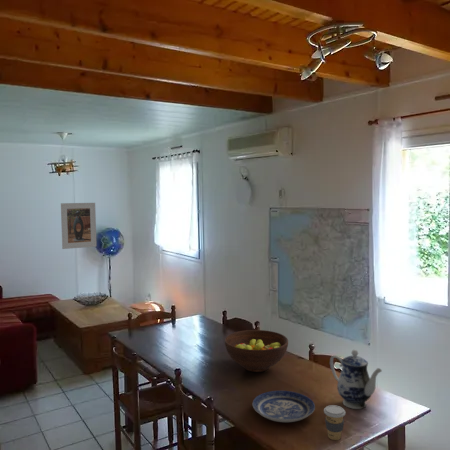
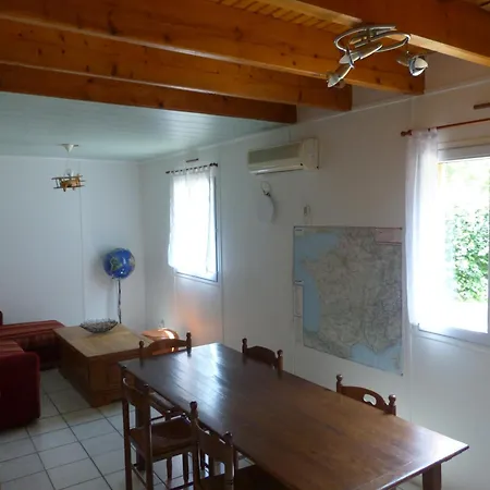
- plate (283, 408)
- fruit bowl (256, 353)
- teapot (354, 376)
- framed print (79, 225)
- coffee cup (334, 422)
